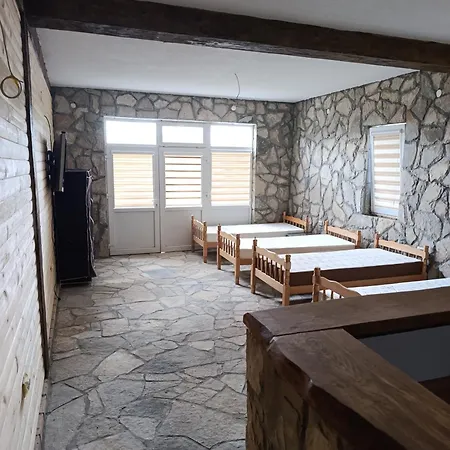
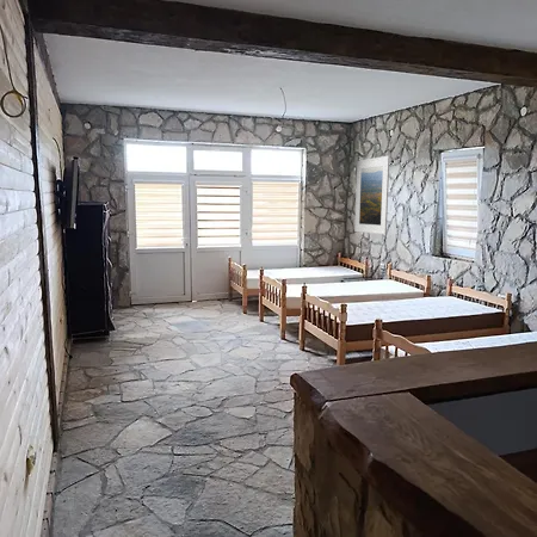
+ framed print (370, 196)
